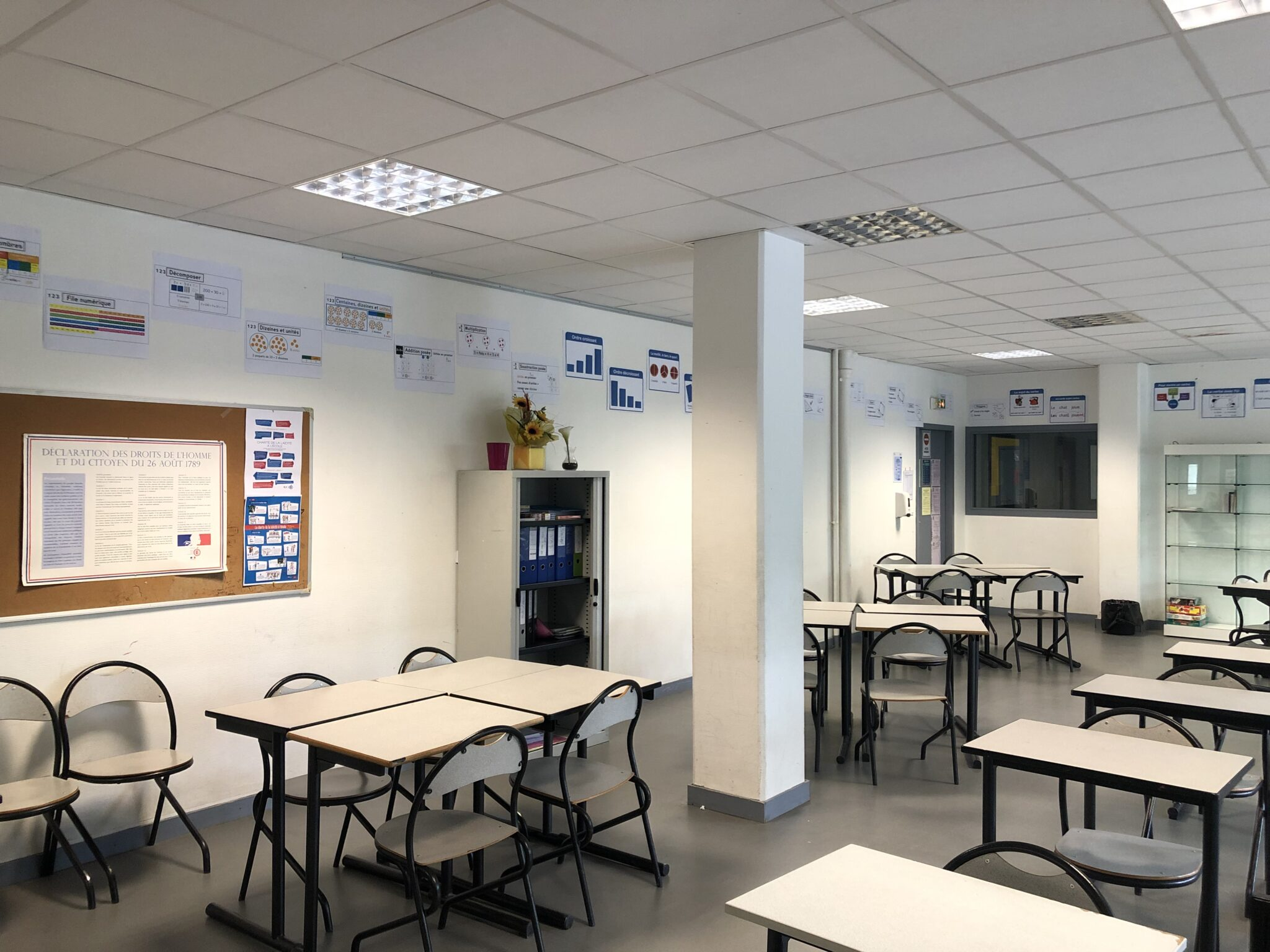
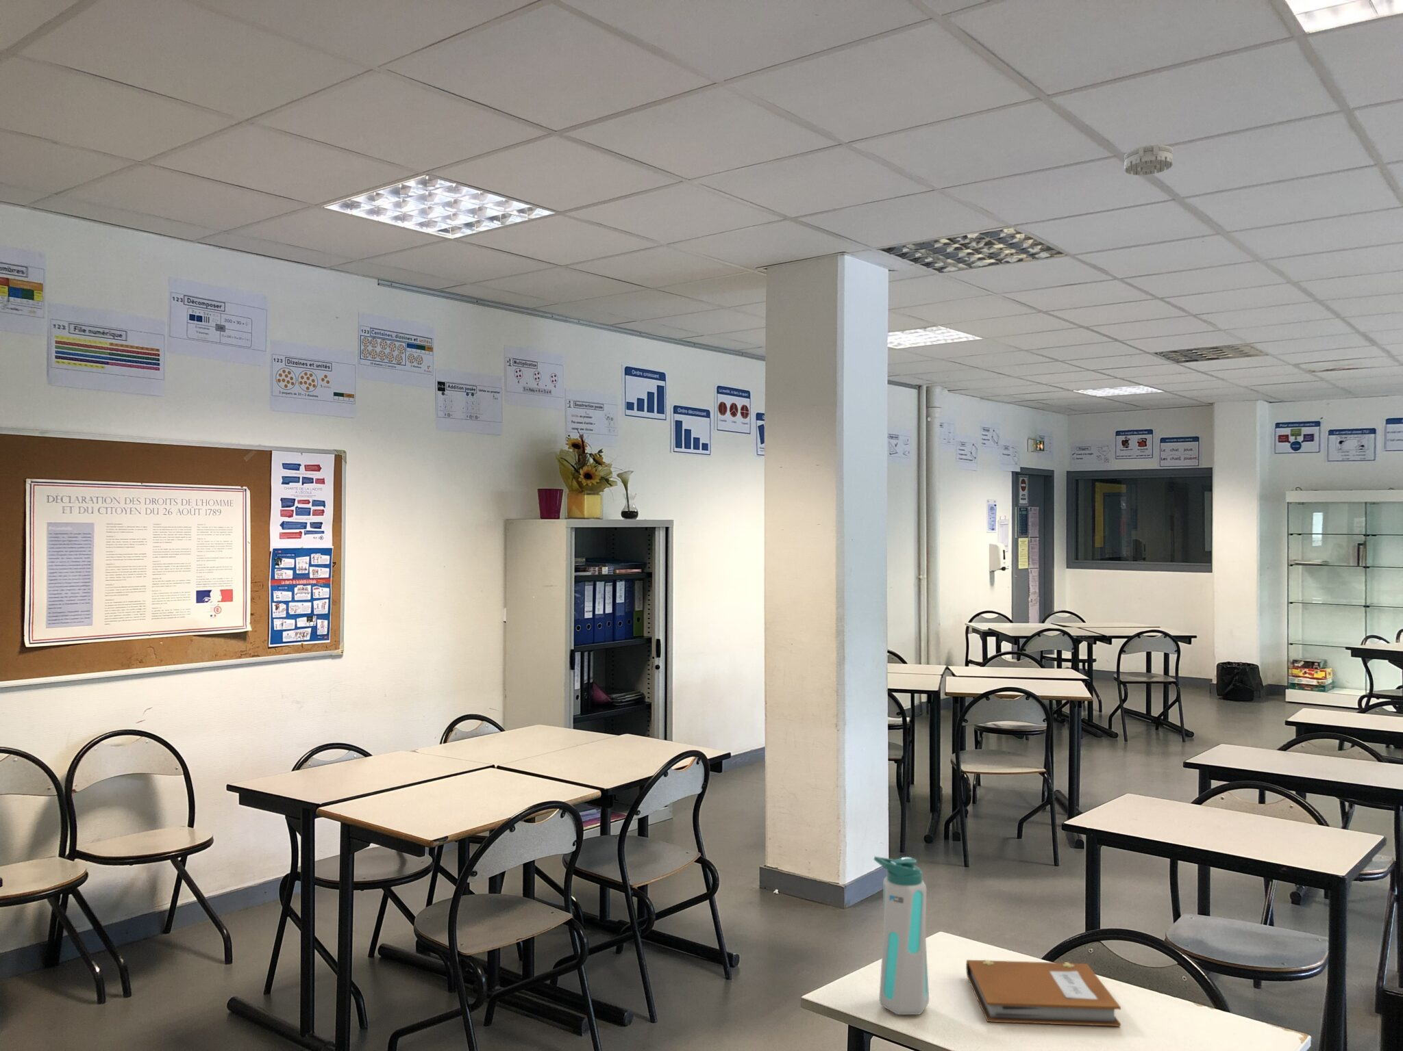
+ notebook (1042, 989)
+ water bottle (900, 932)
+ smoke detector (1148, 159)
